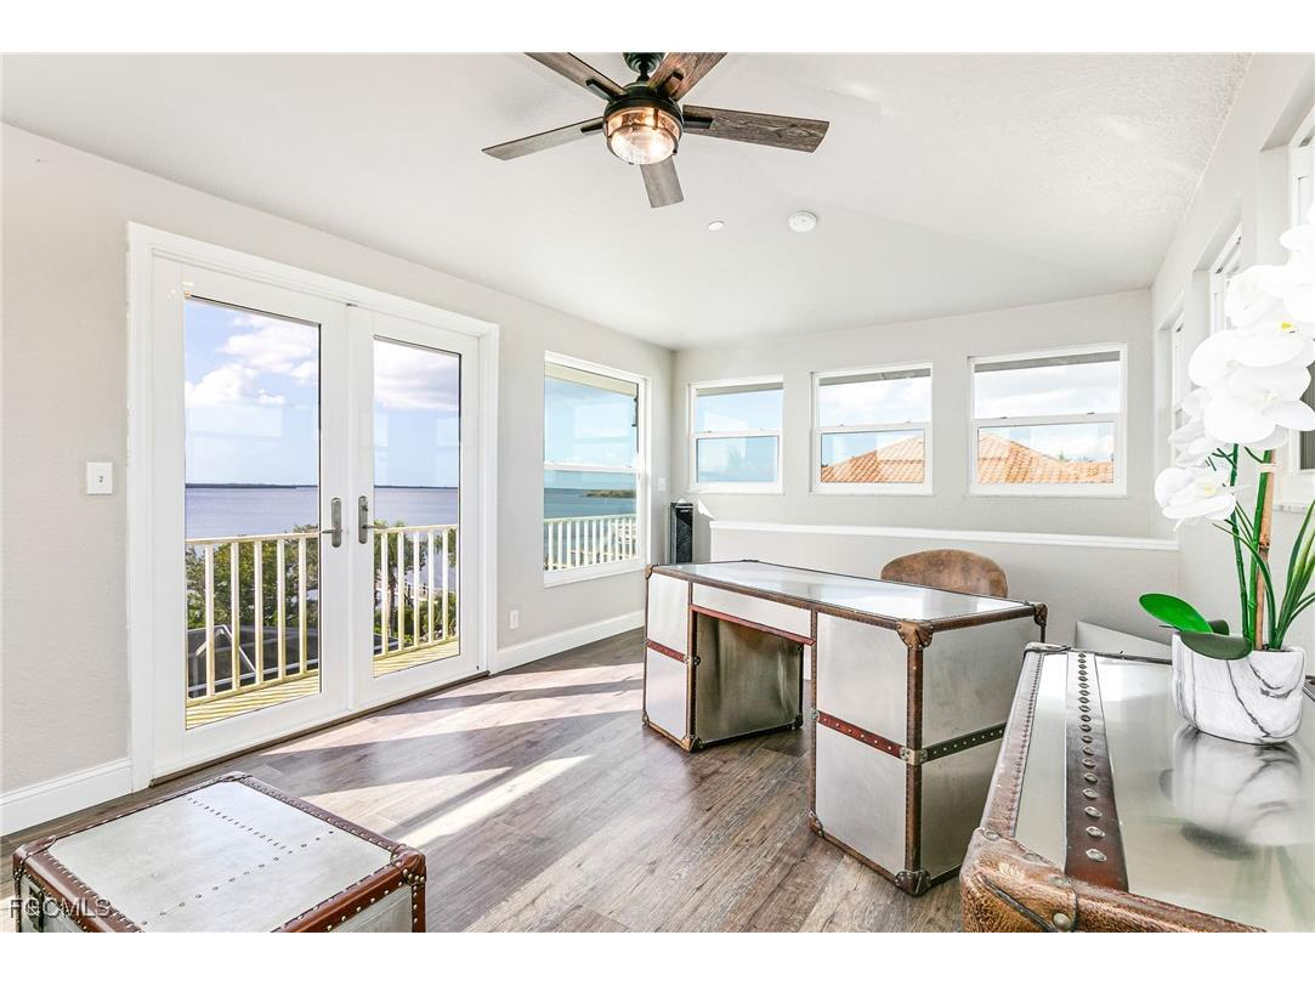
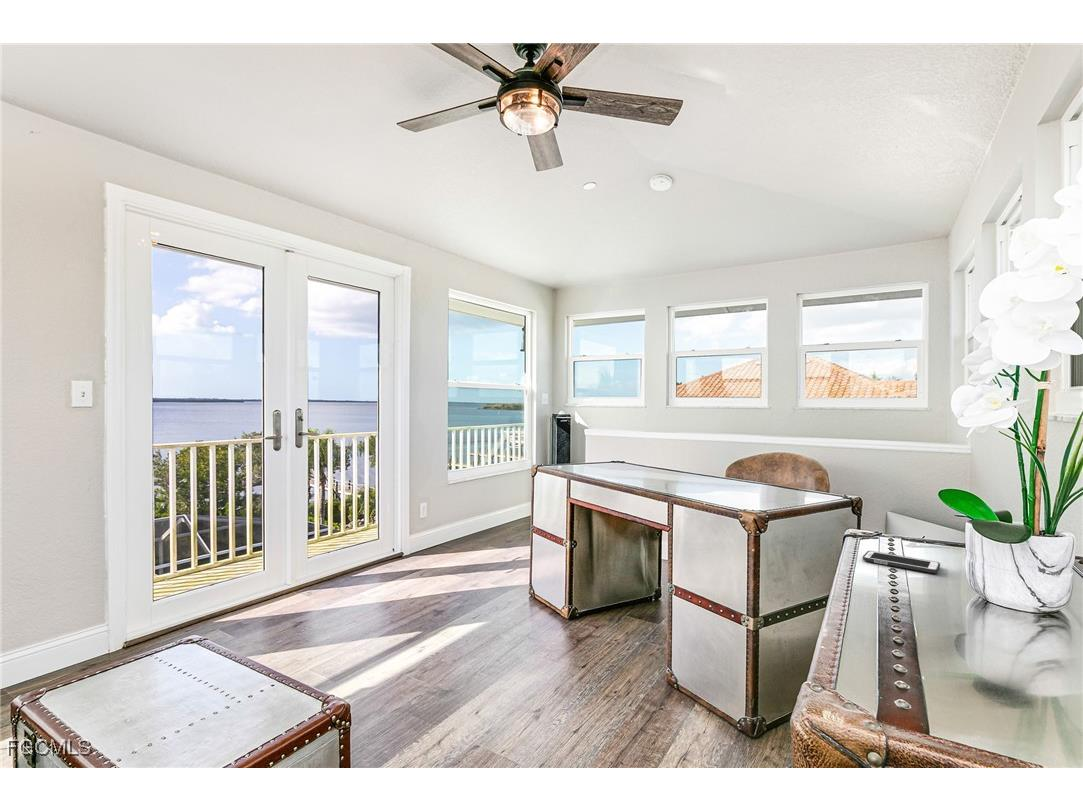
+ cell phone (900, 561)
